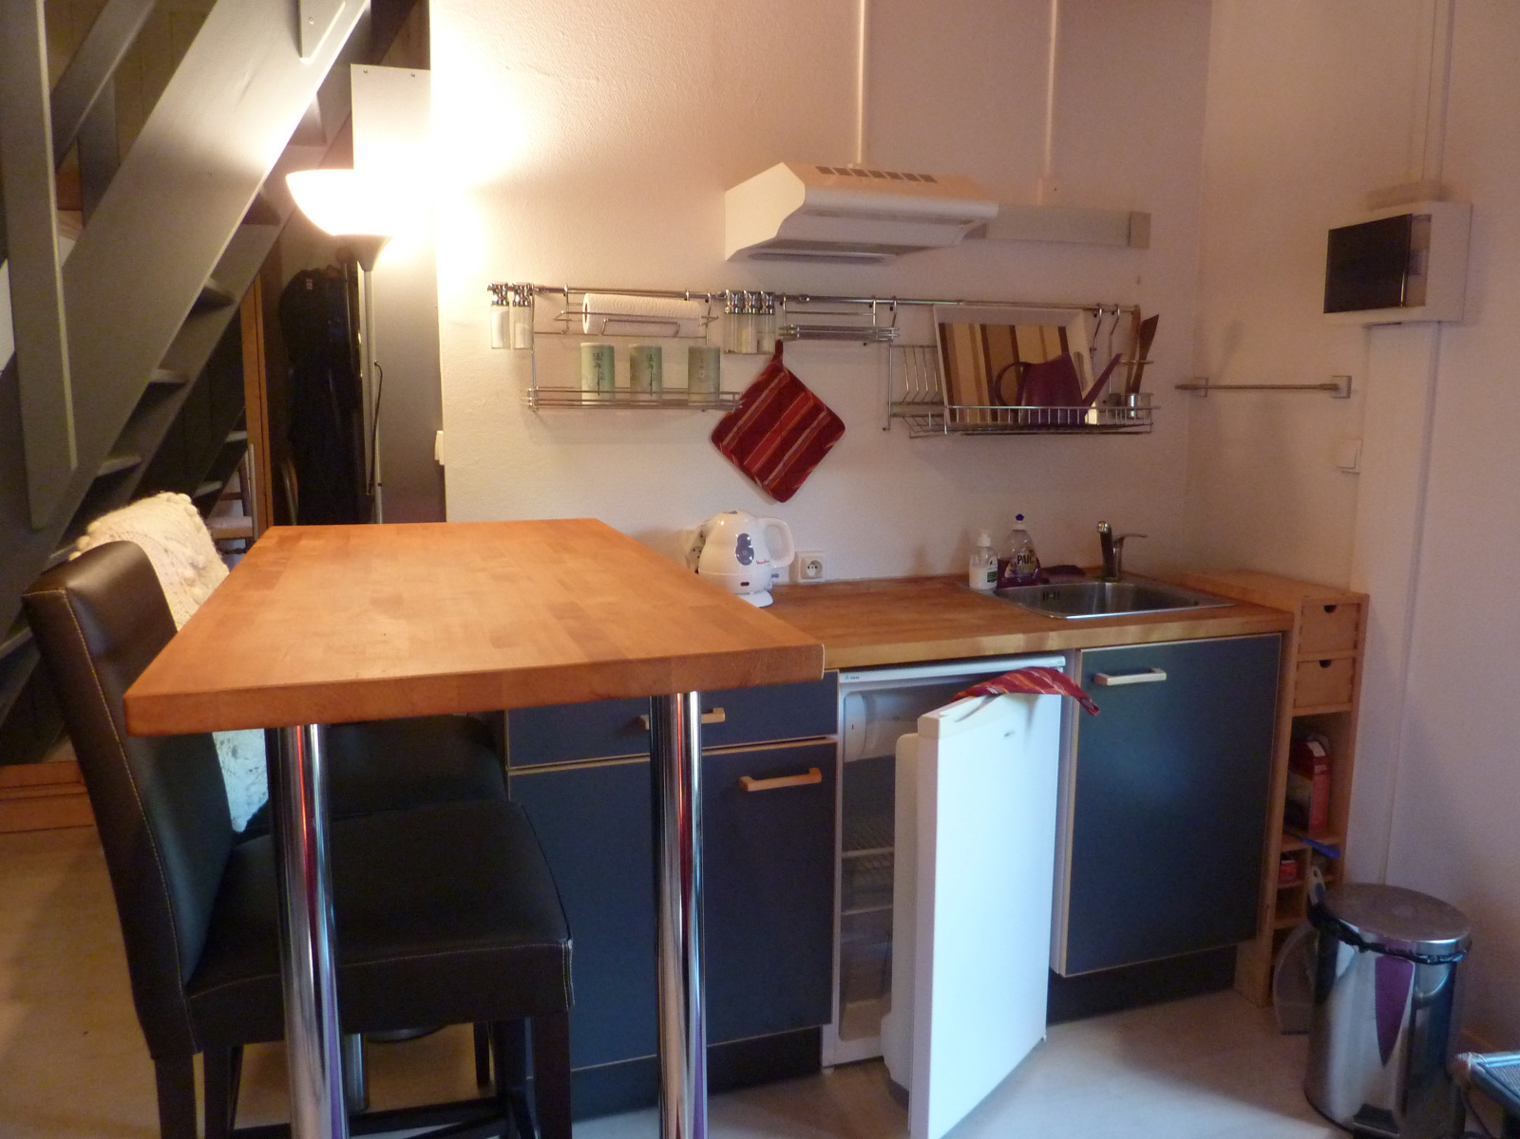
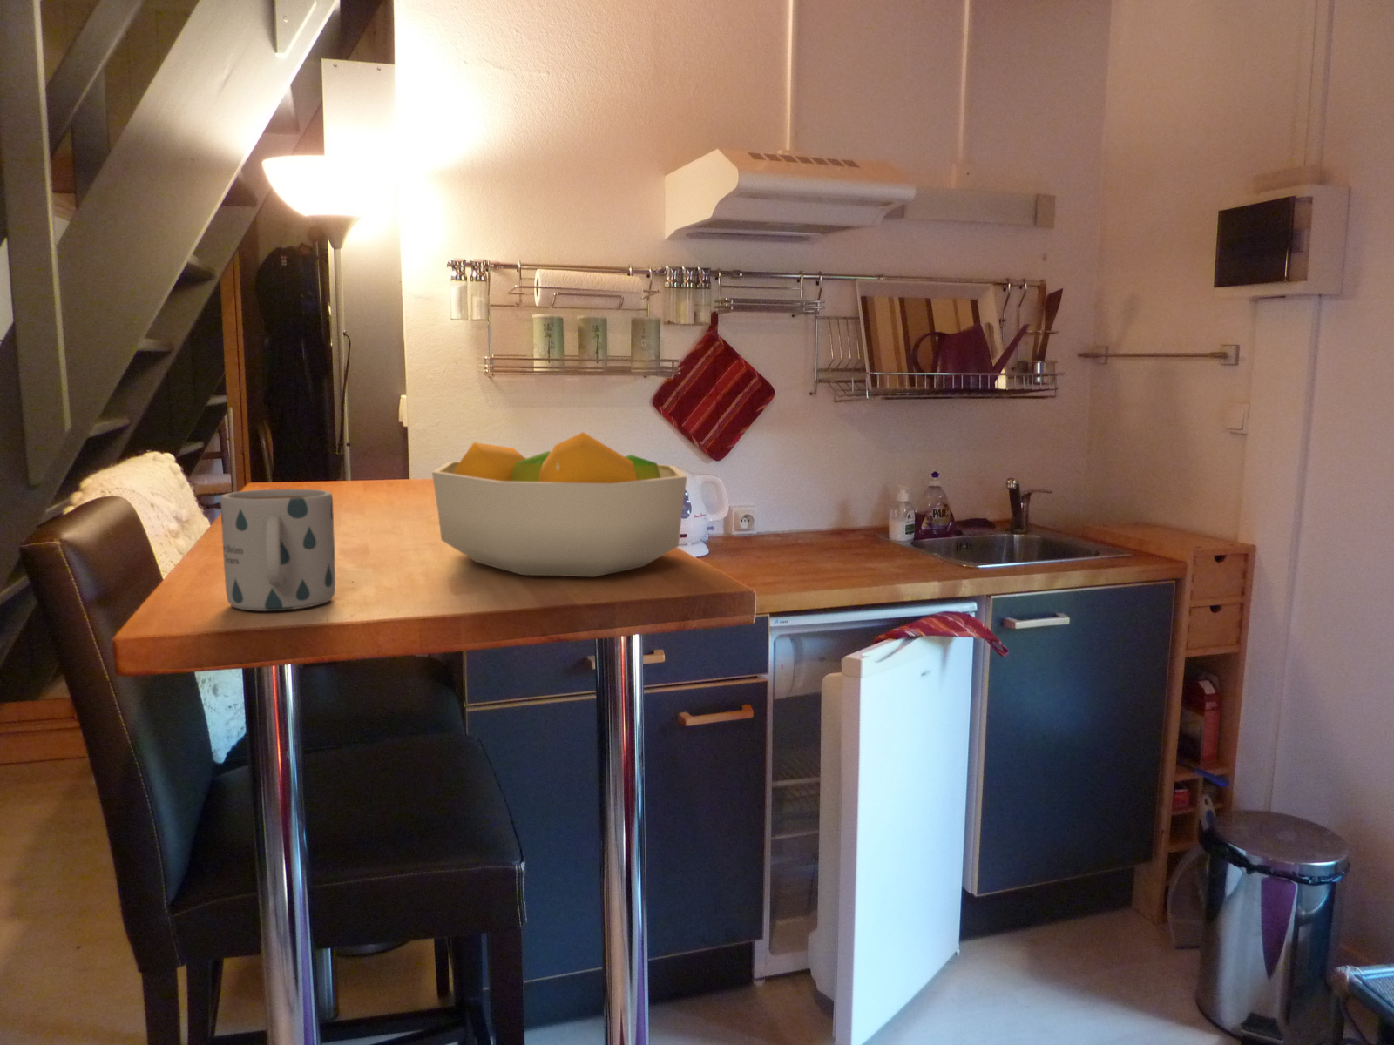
+ mug (278, 550)
+ fruit bowl (559, 492)
